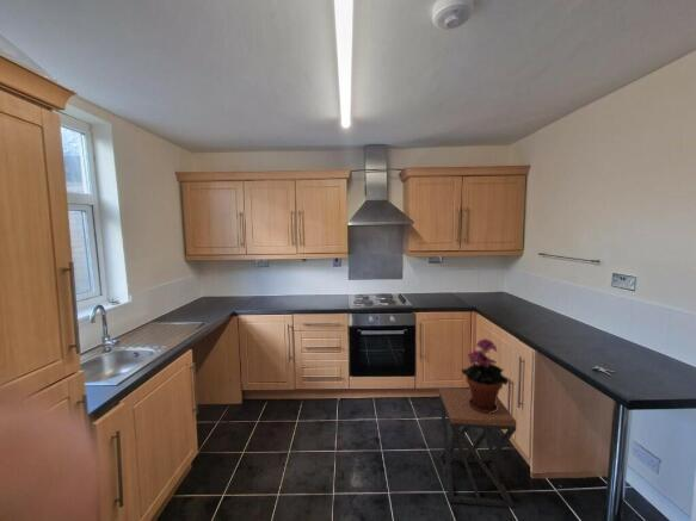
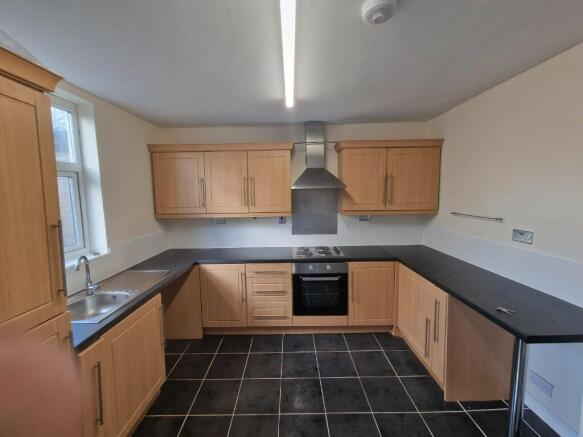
- potted plant (482, 372)
- stool (475, 441)
